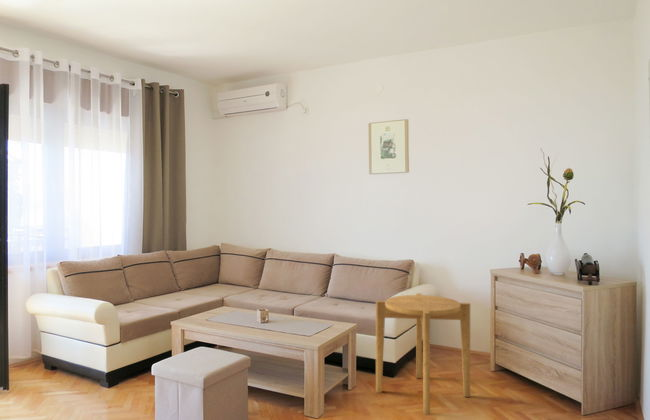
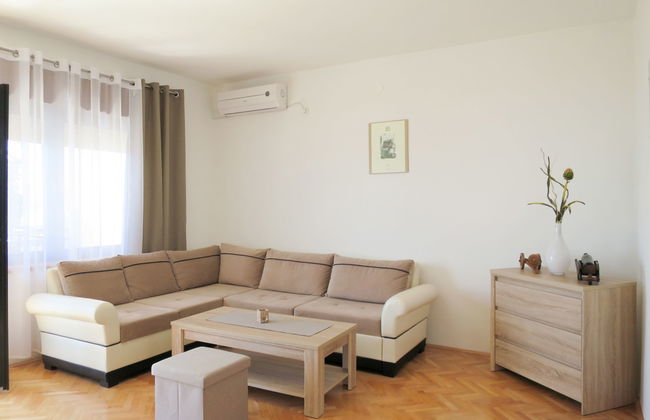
- side table (421, 348)
